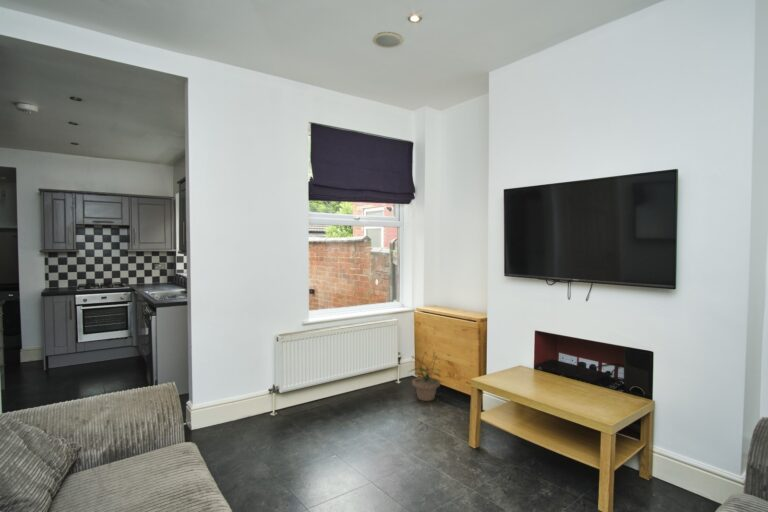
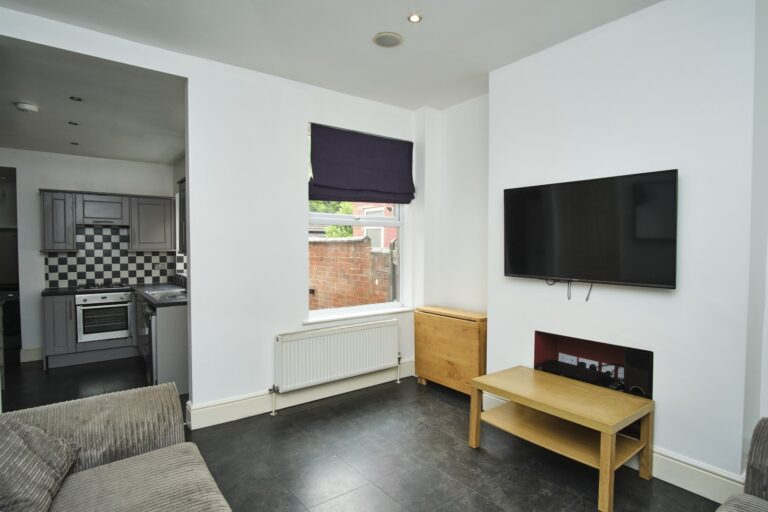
- potted plant (426, 374)
